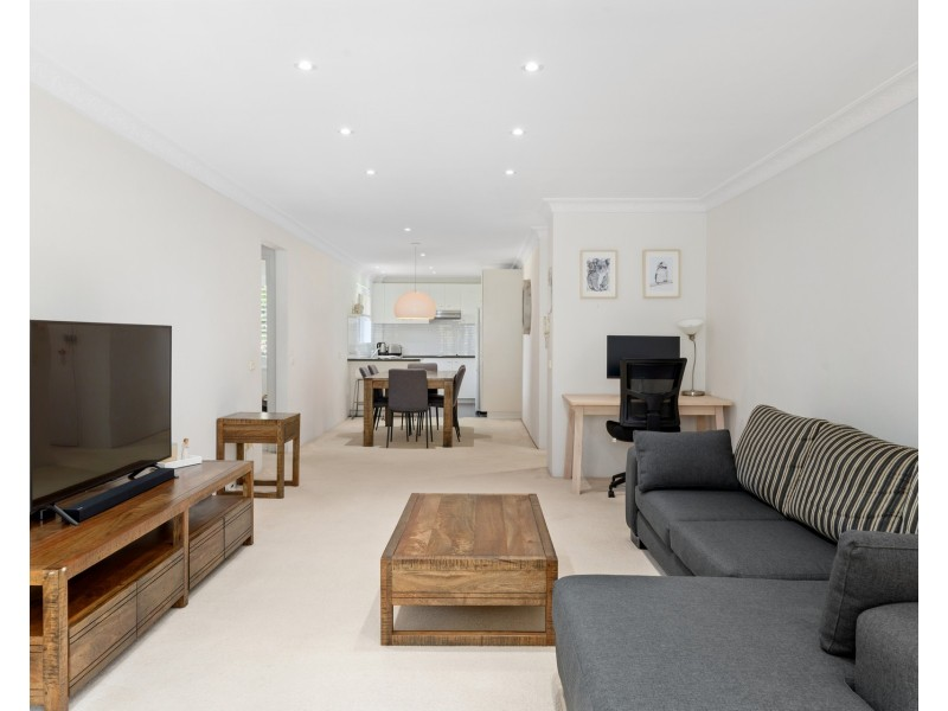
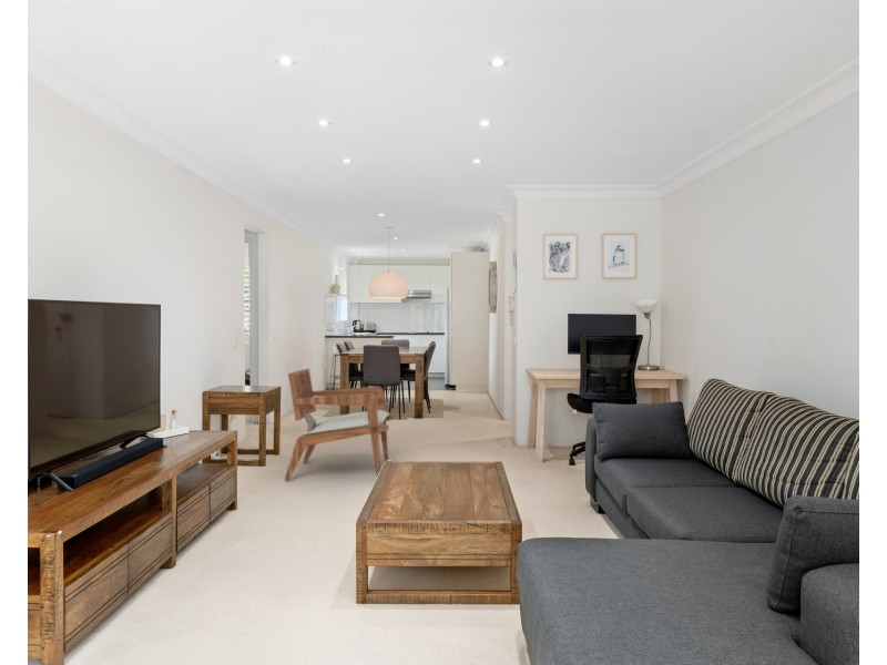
+ armchair (343, 420)
